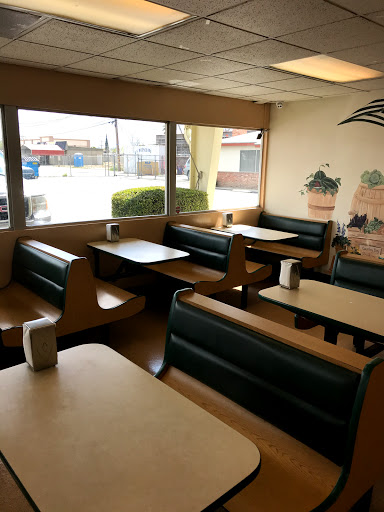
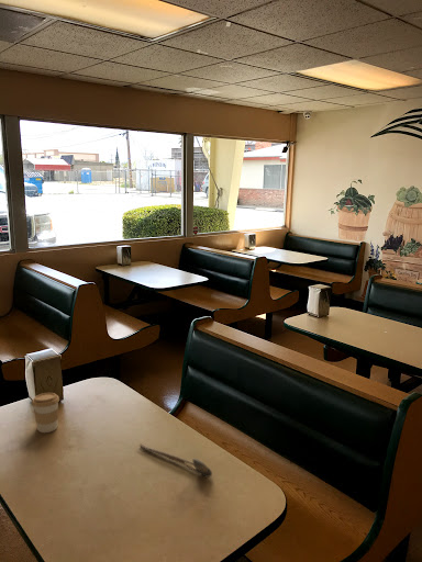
+ spoon (170, 454)
+ coffee cup (46, 411)
